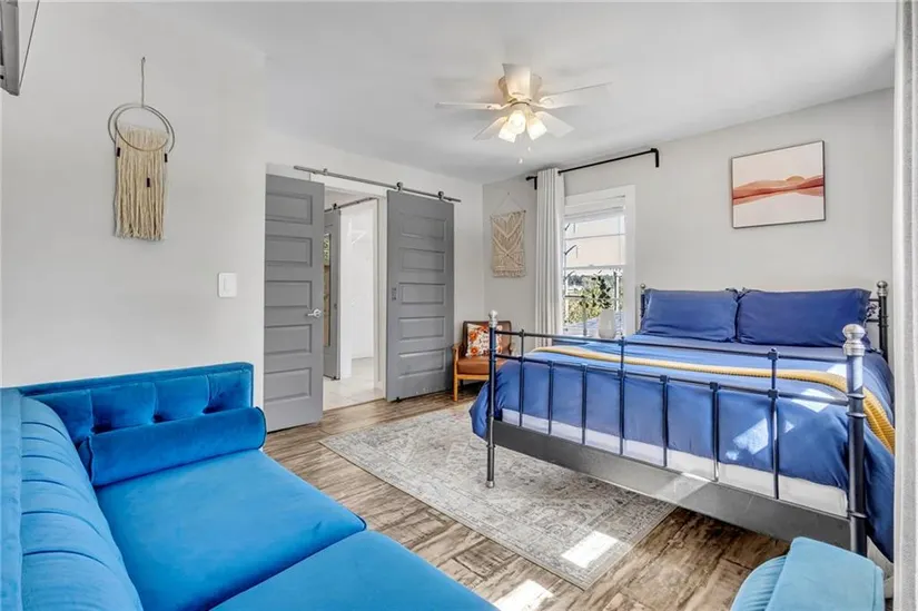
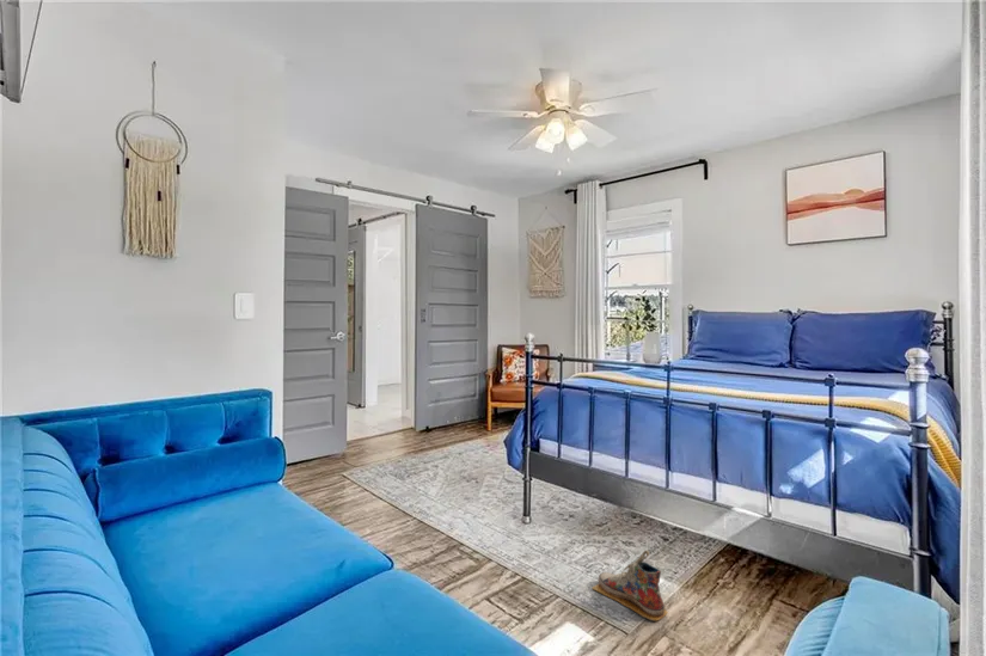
+ shoe (630, 572)
